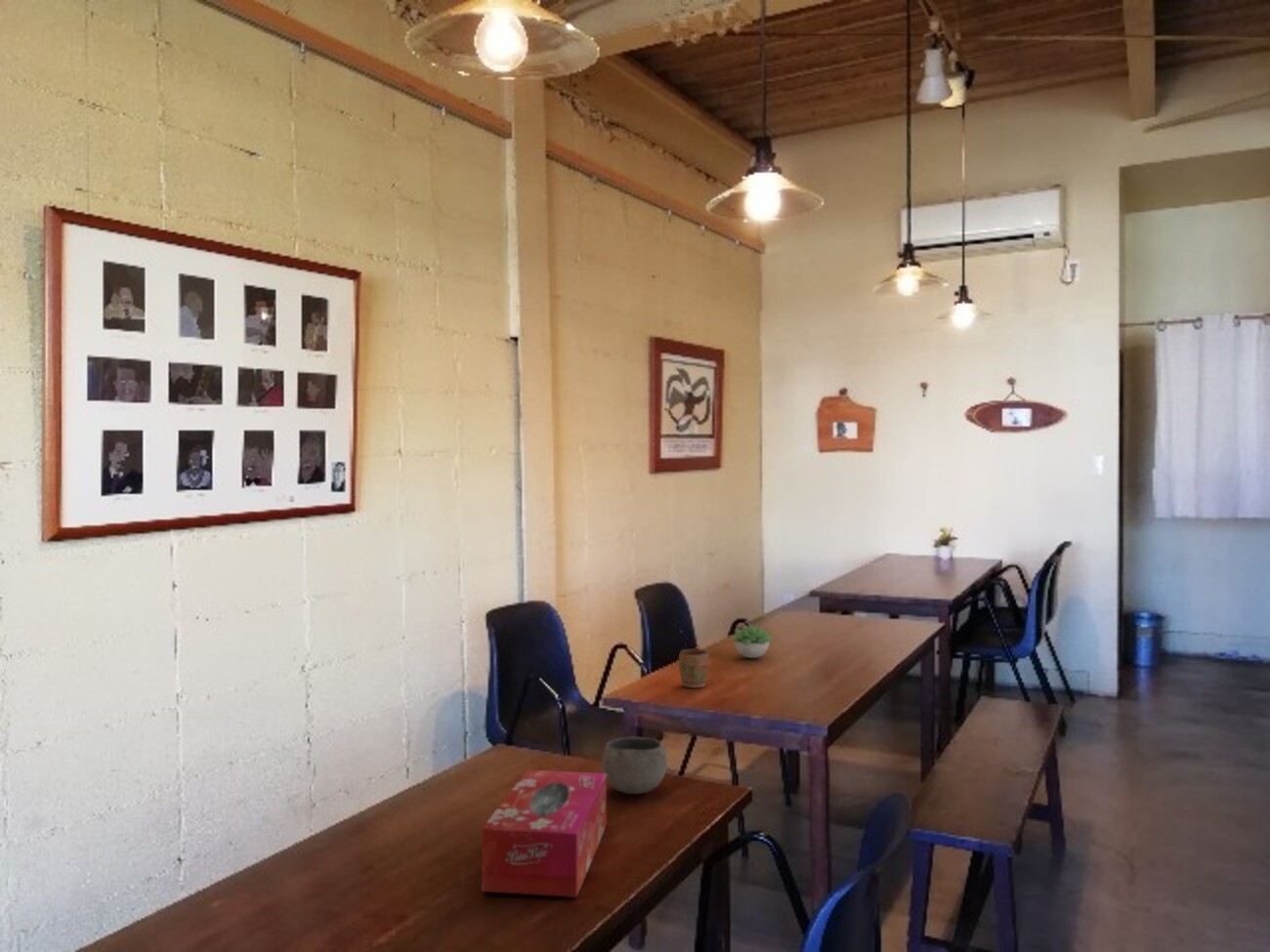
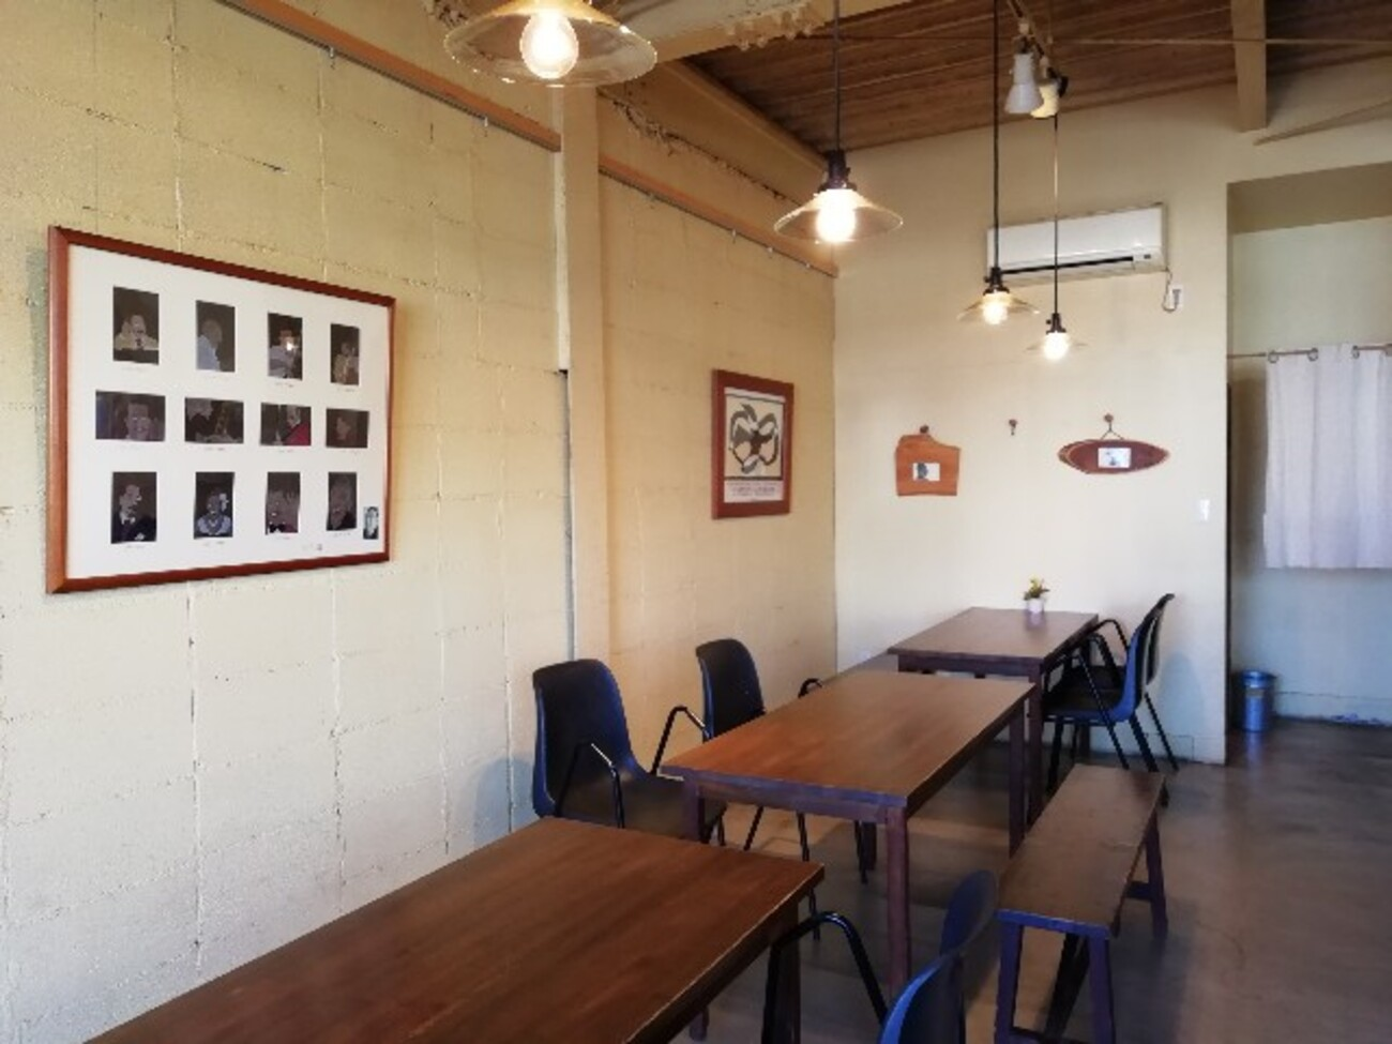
- succulent plant (751, 642)
- bowl (634, 766)
- mug (696, 668)
- tissue box (549, 827)
